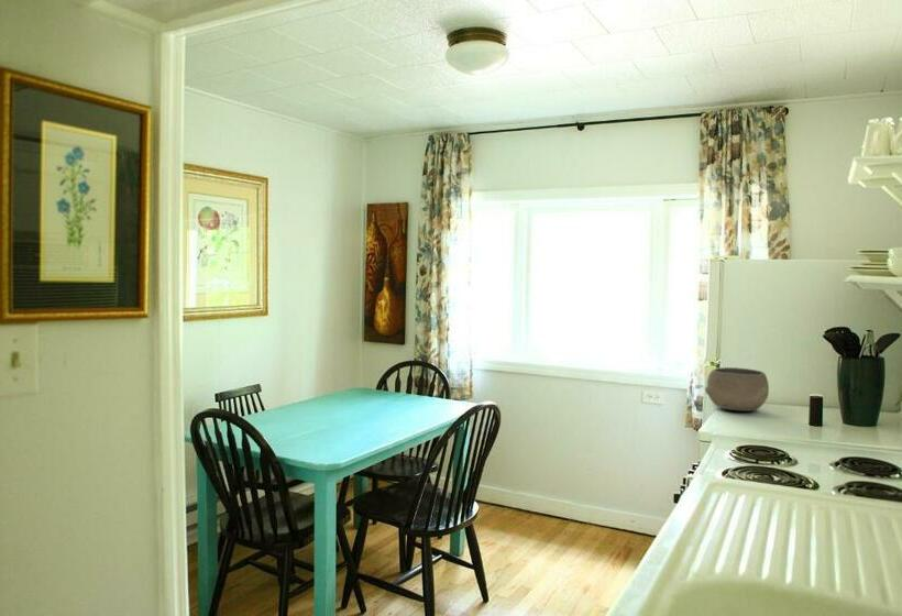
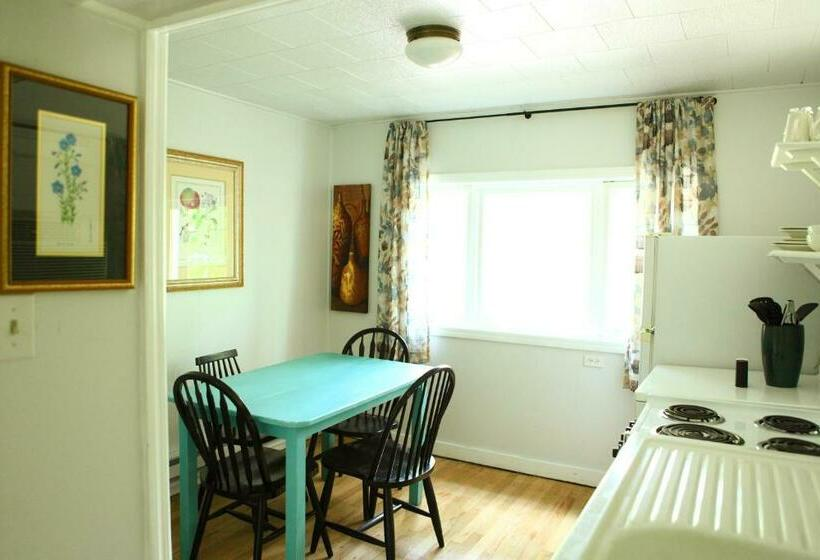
- bowl (736, 389)
